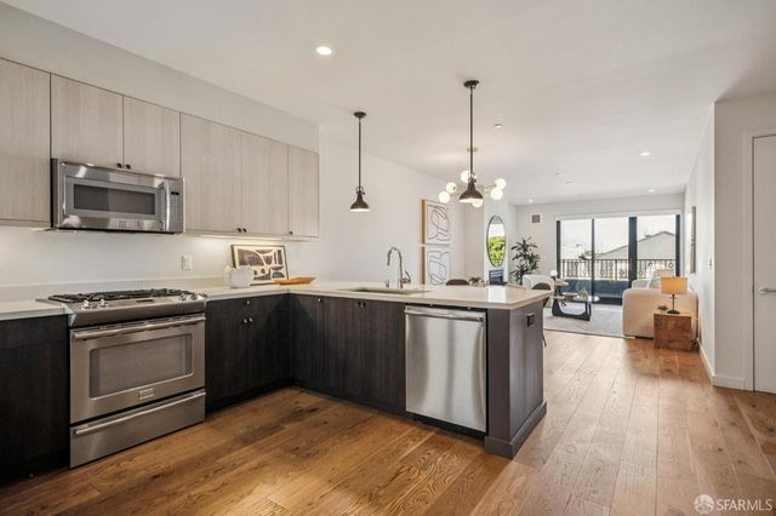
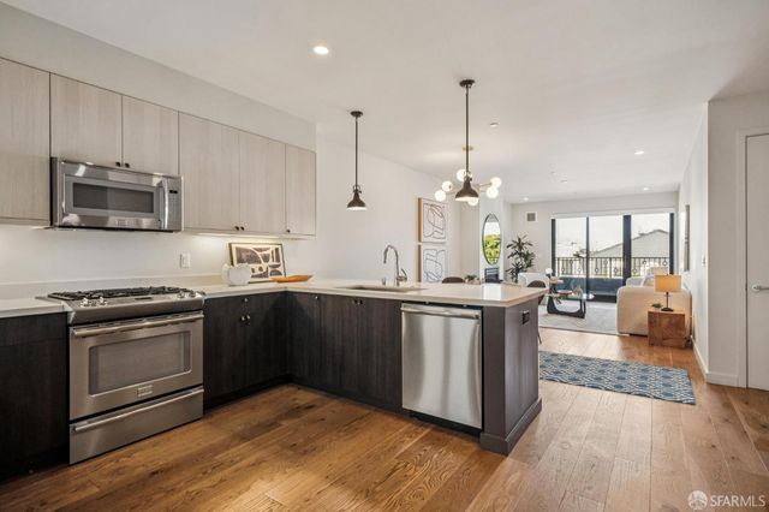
+ rug (583, 369)
